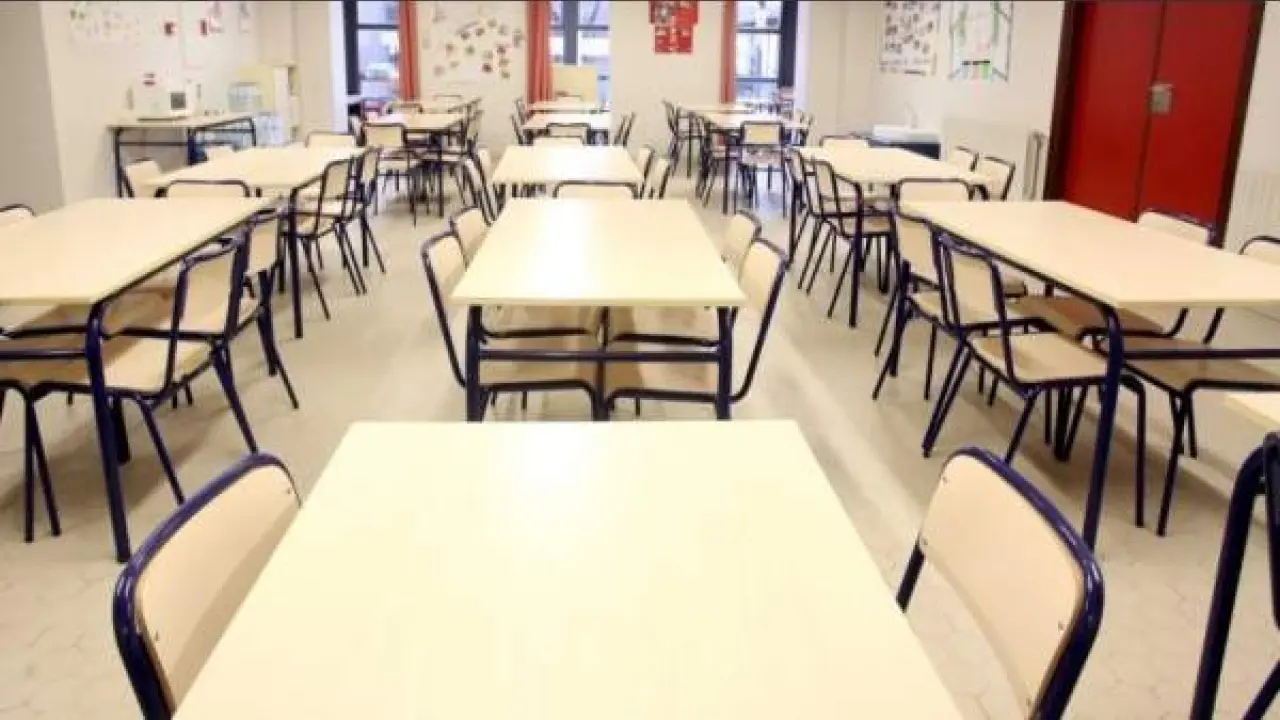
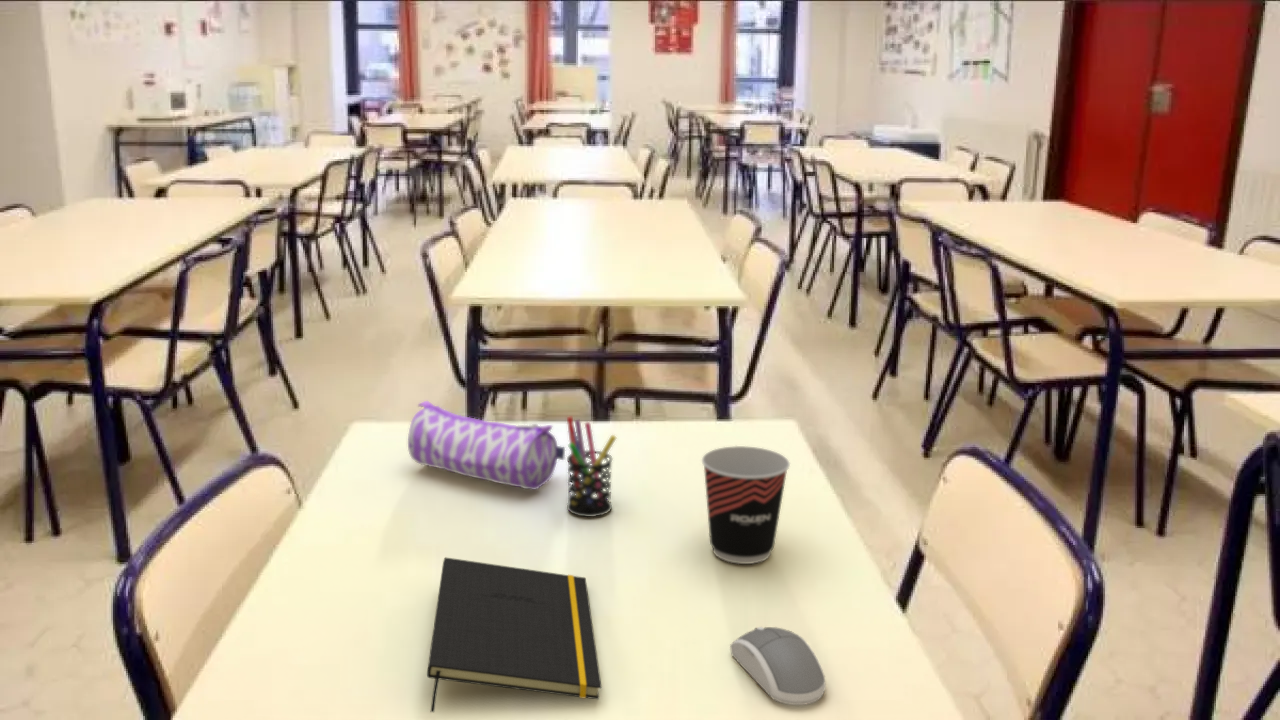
+ pen holder (584, 465)
+ notepad (515, 622)
+ computer mouse (779, 655)
+ pencil case (482, 445)
+ cup (743, 506)
